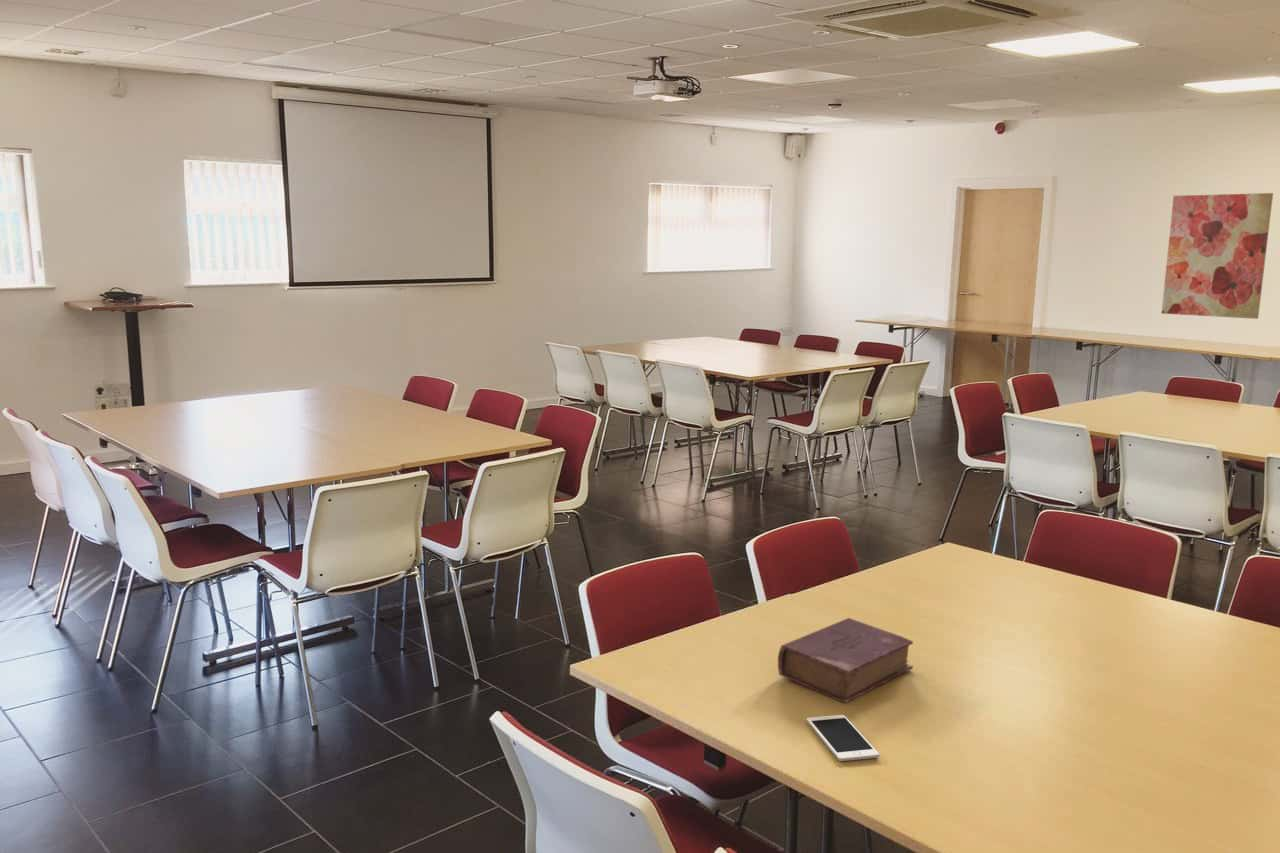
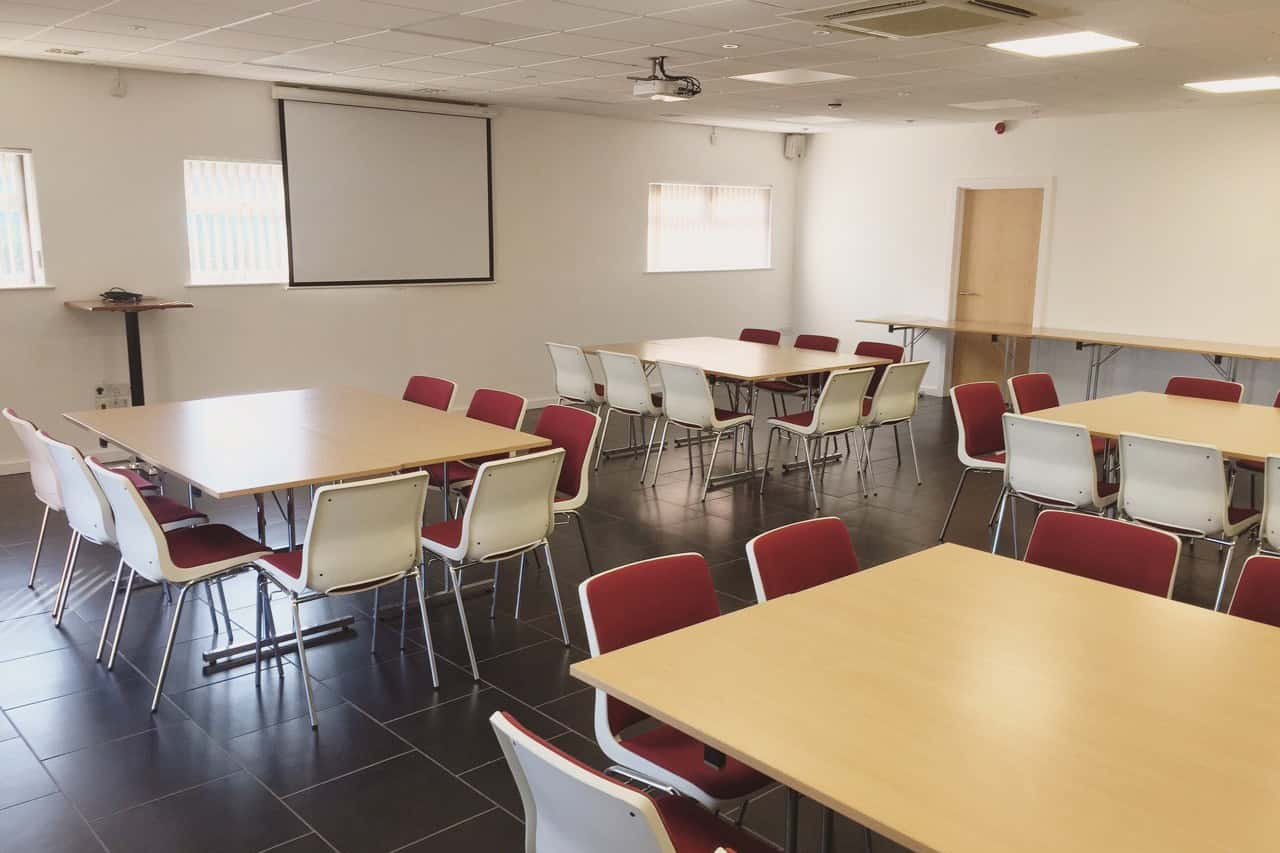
- wall art (1214, 255)
- book (846, 656)
- cell phone (841, 736)
